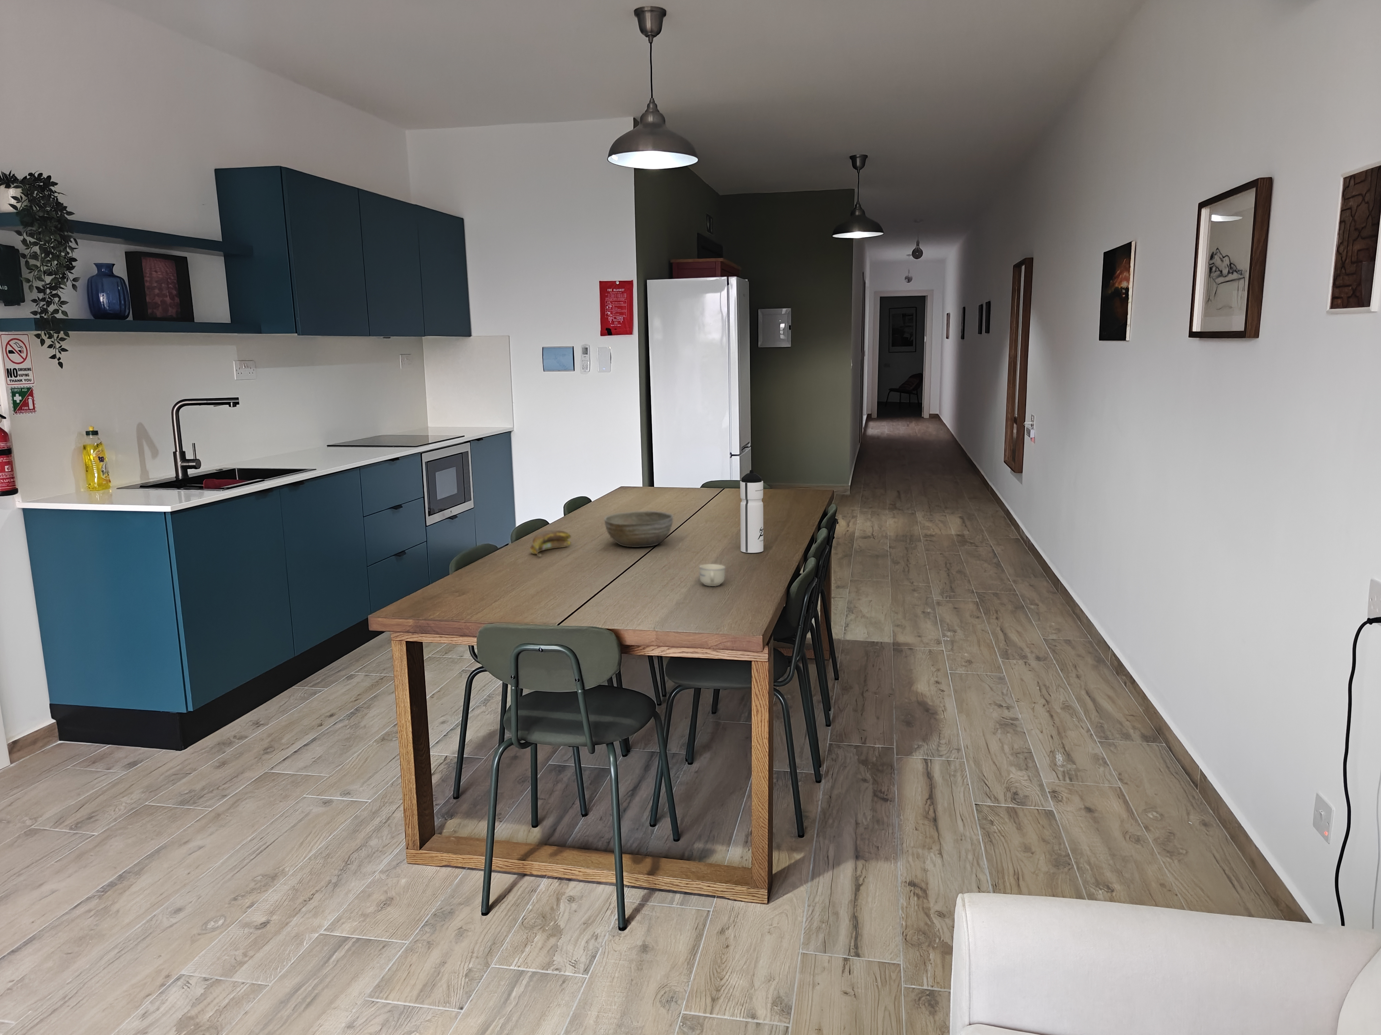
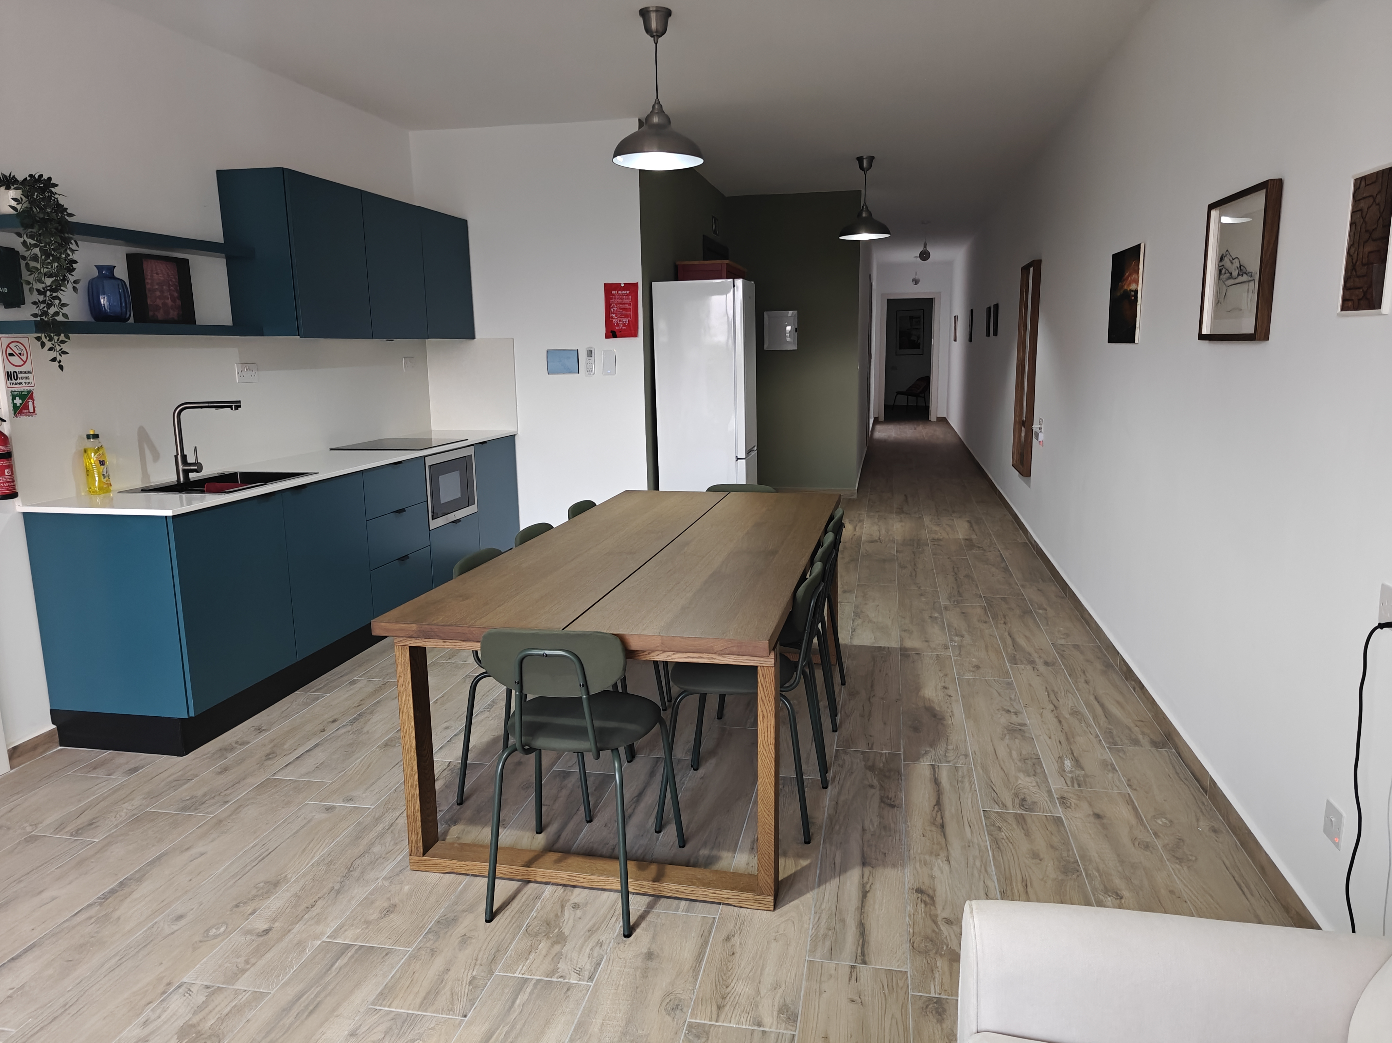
- cup (712, 576)
- bowl (638, 529)
- water bottle (751, 510)
- banana (548, 541)
